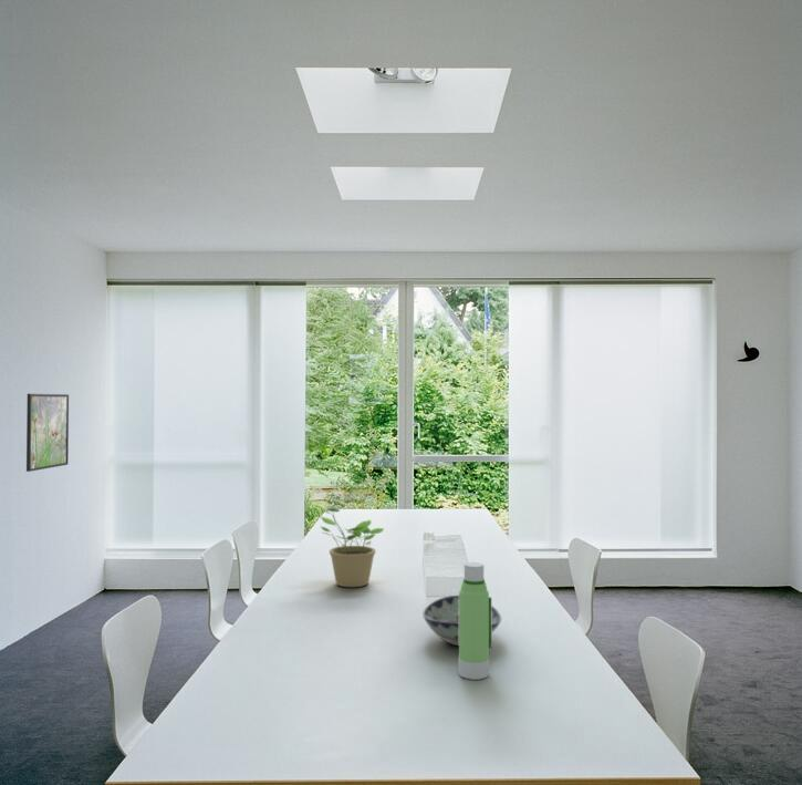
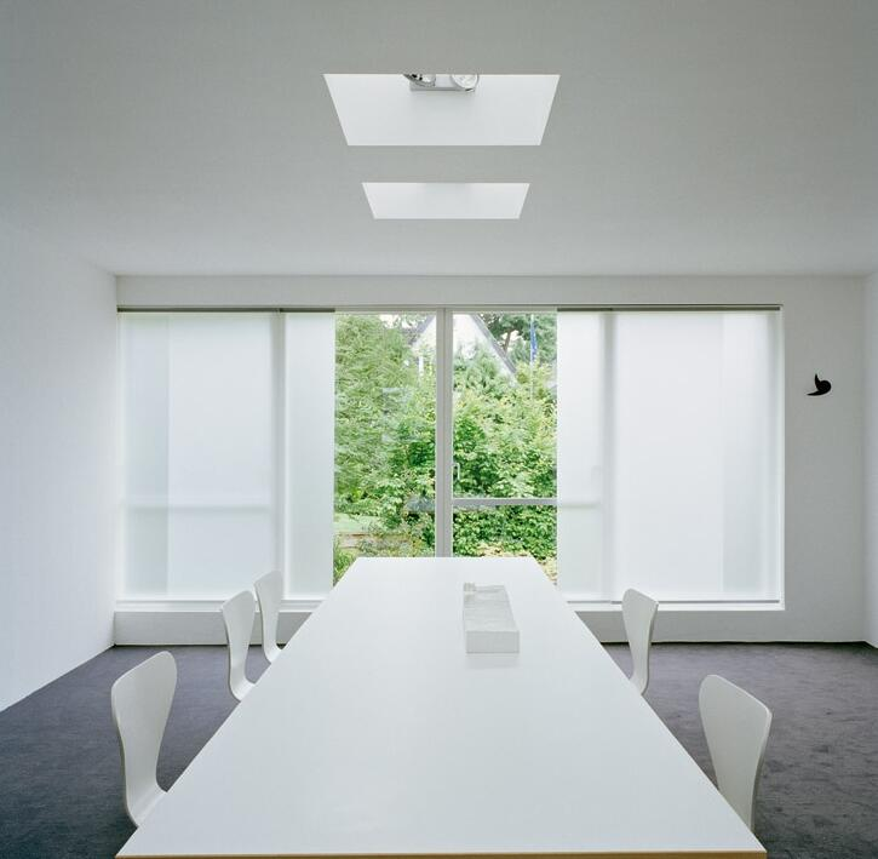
- water bottle (475, 619)
- potted plant (351, 543)
- decorative bowl (458, 624)
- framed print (49, 431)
